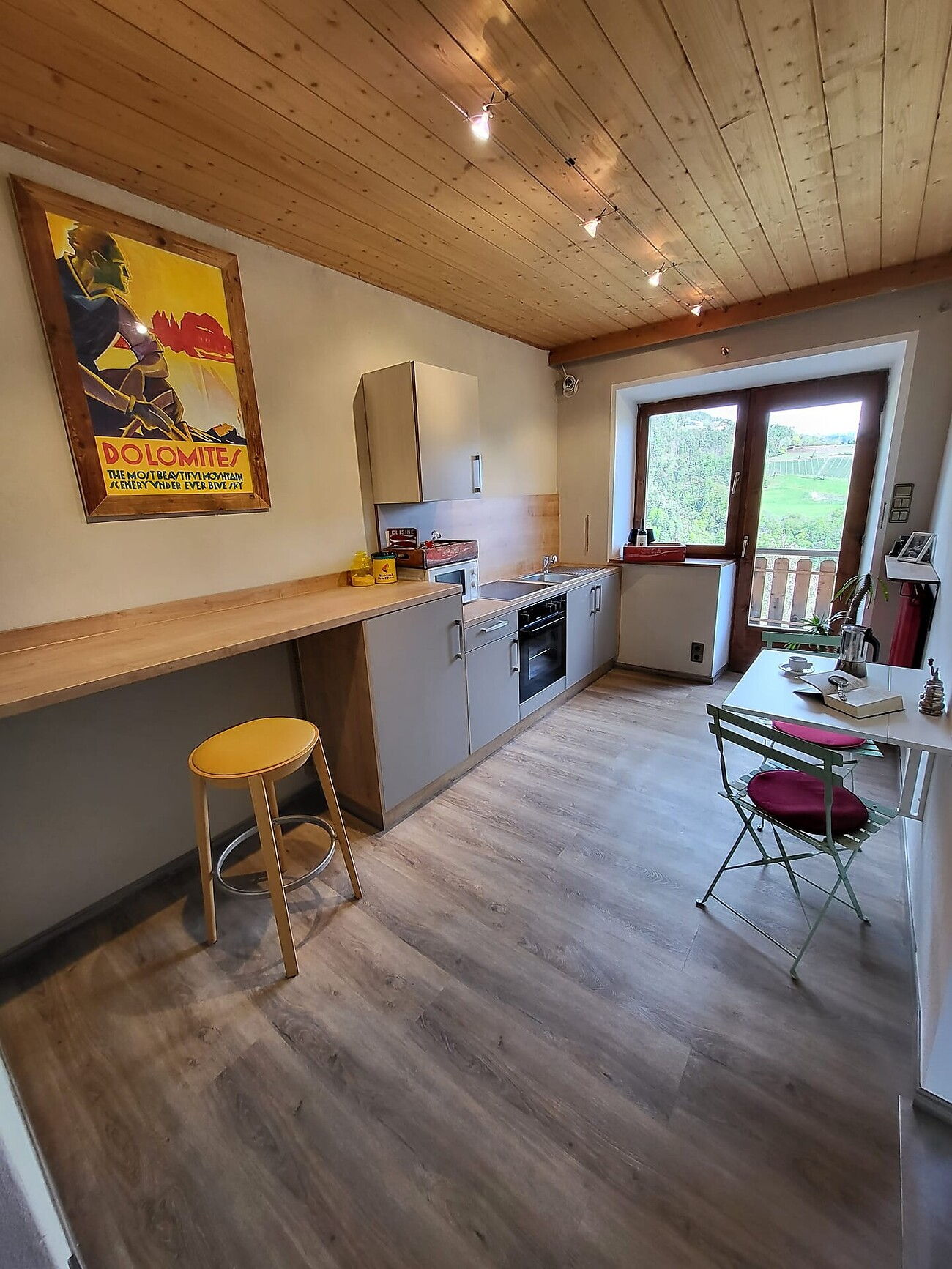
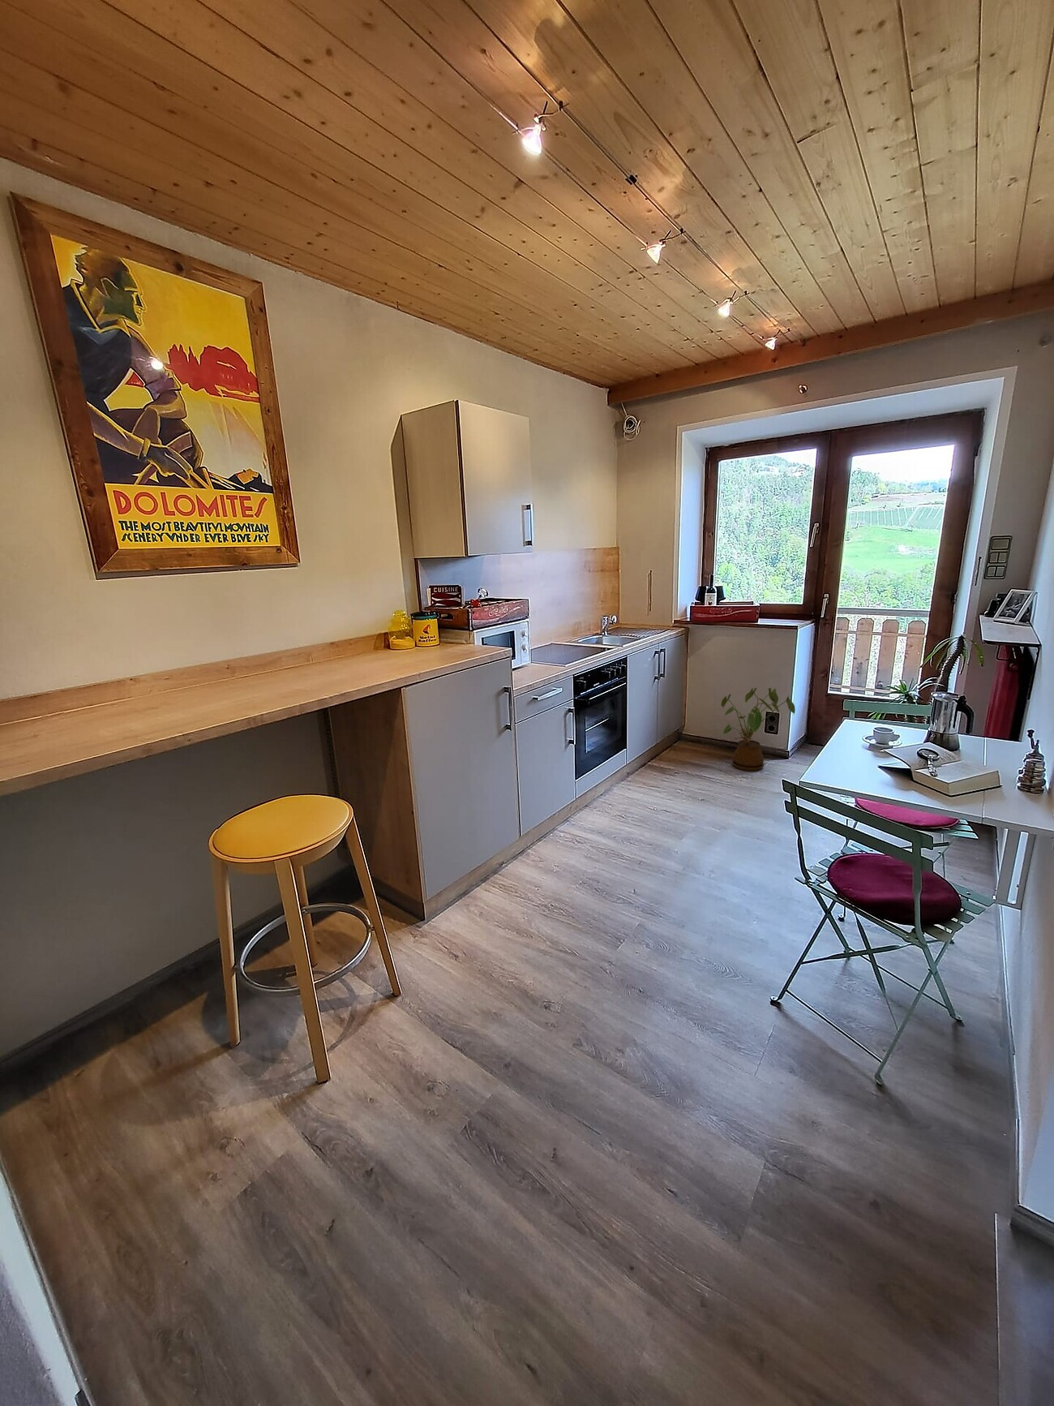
+ house plant (753, 730)
